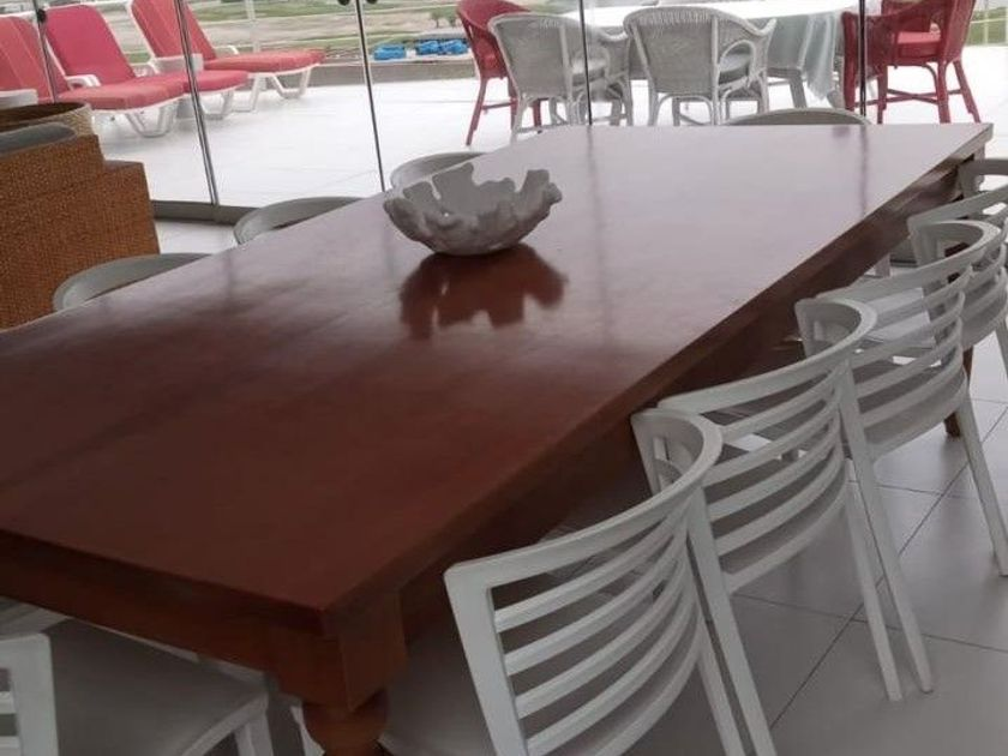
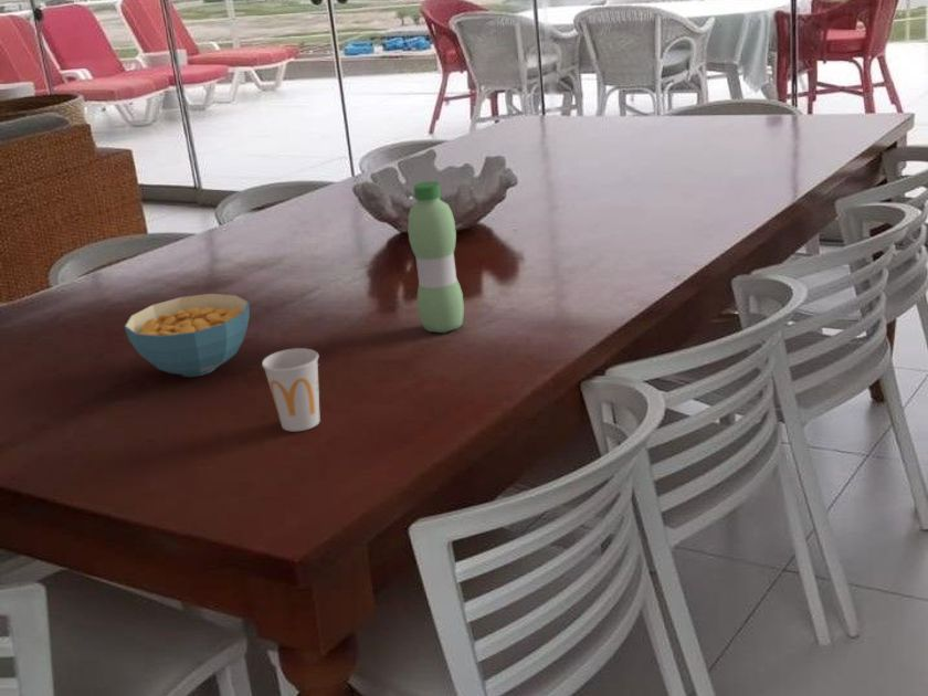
+ cup (295, 391)
+ cereal bowl (192, 341)
+ water bottle (434, 257)
